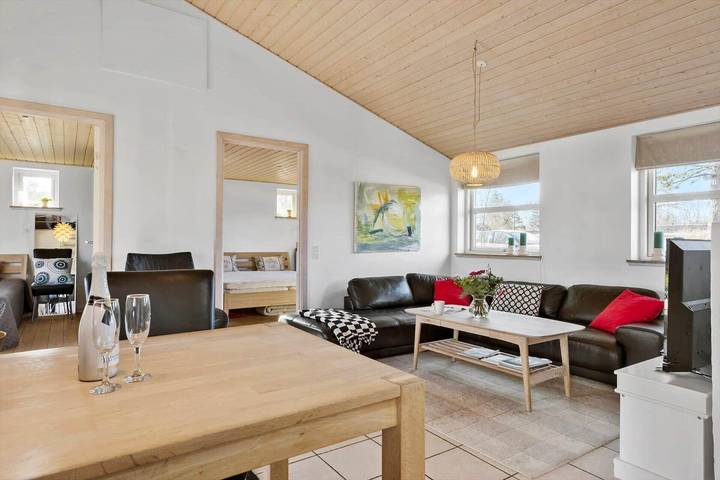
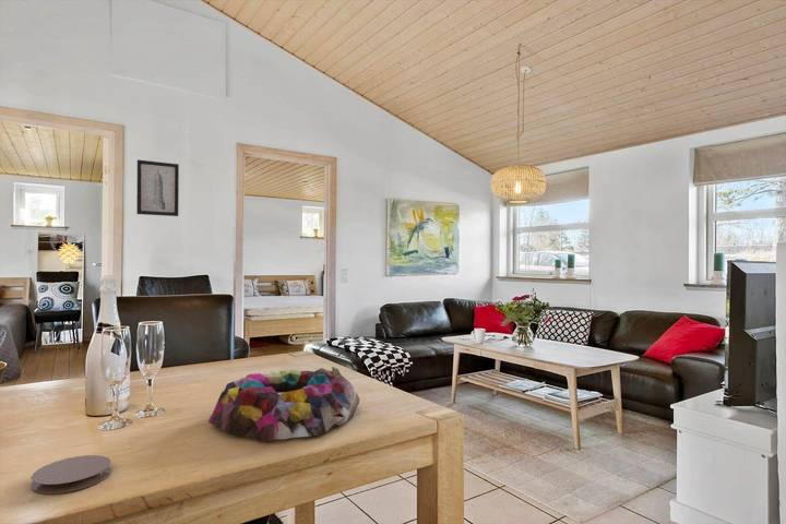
+ wall art (157, 188)
+ coaster (72, 473)
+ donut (287, 394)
